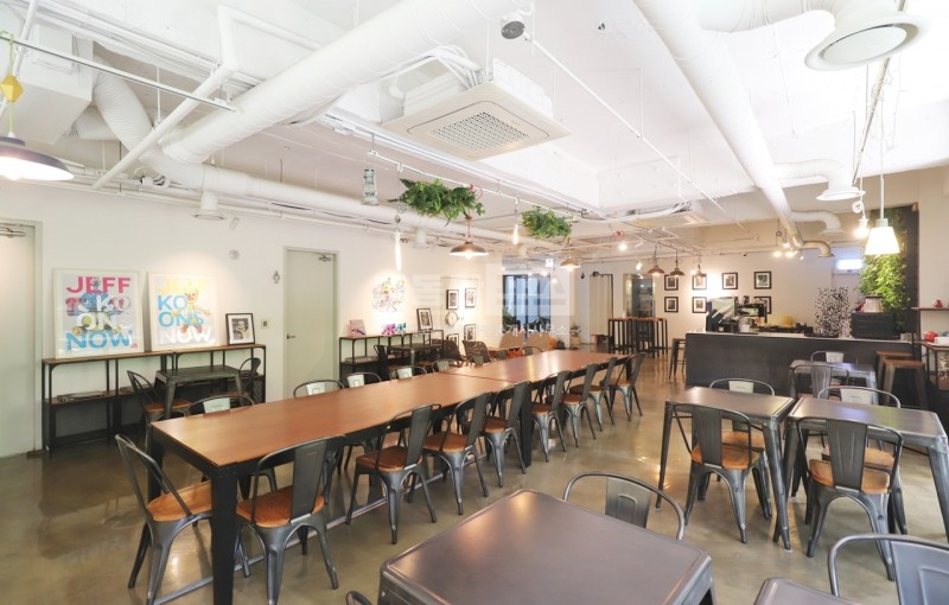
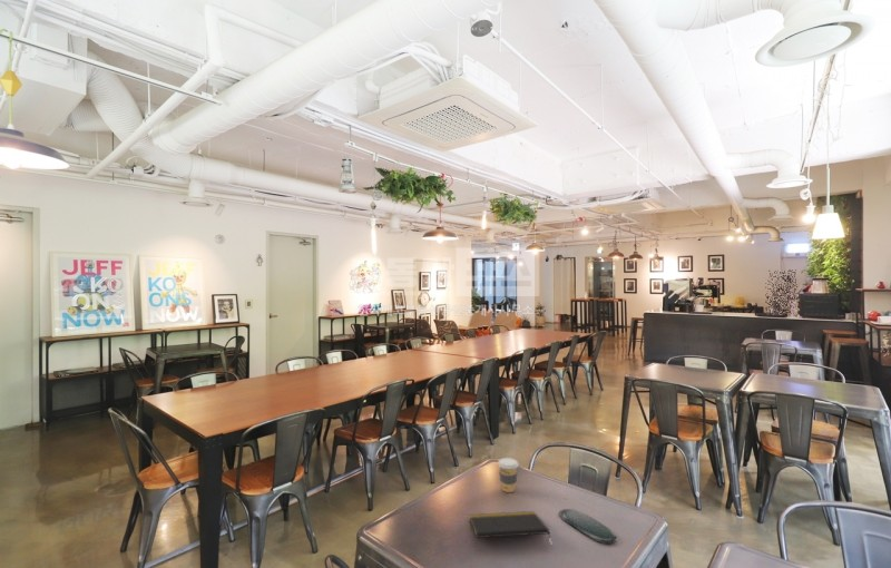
+ oval tray (586, 525)
+ coffee cup (508, 474)
+ notepad (507, 523)
